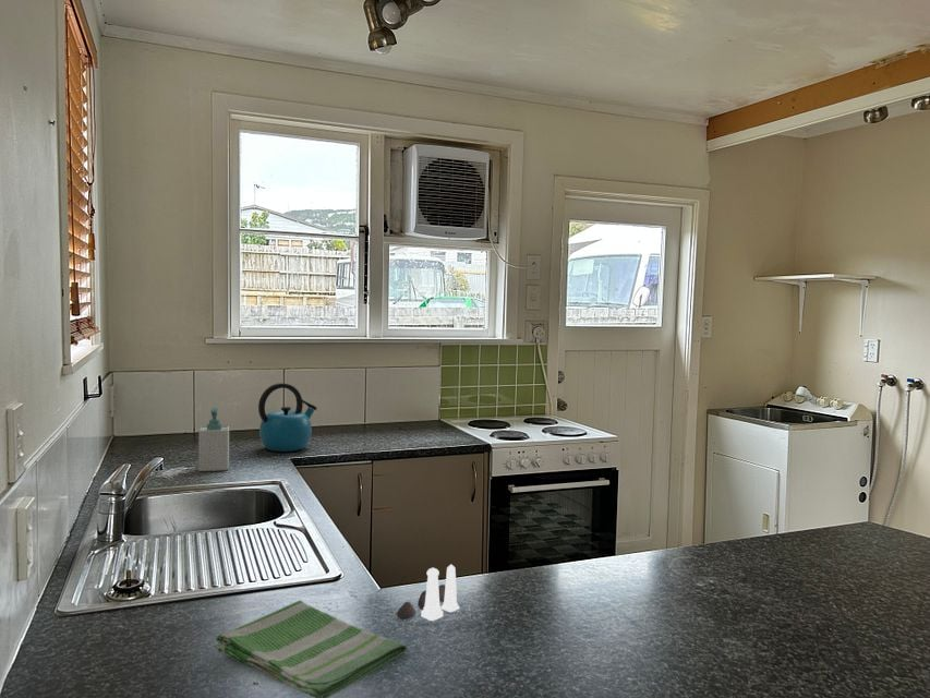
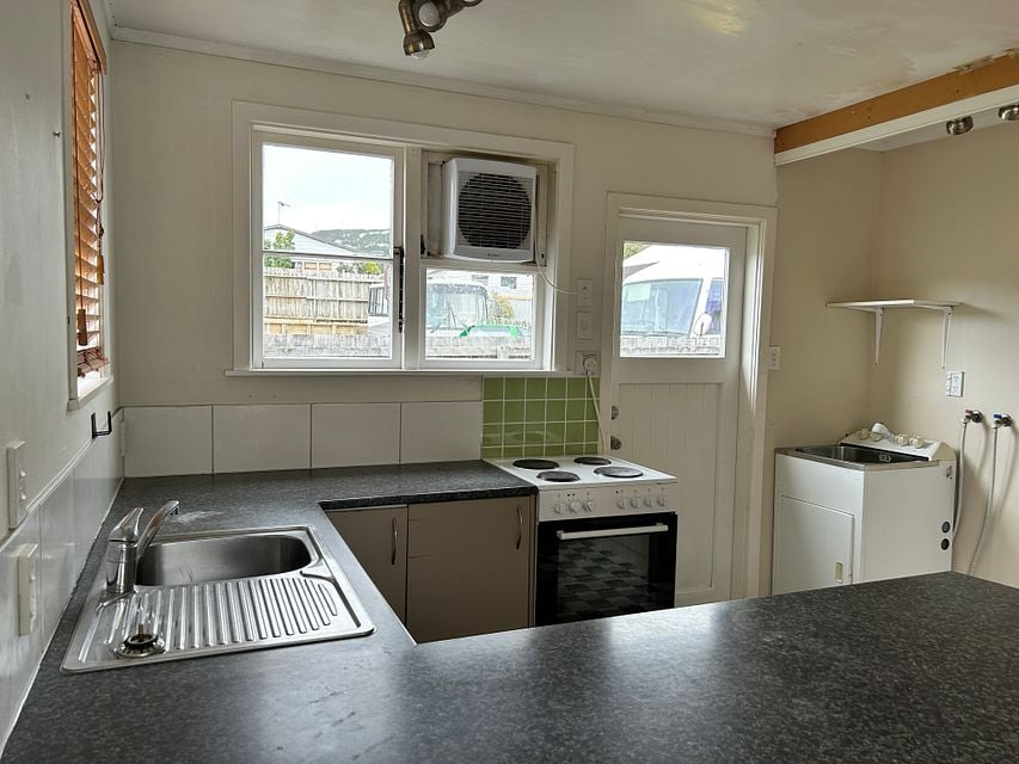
- dish towel (309, 643)
- soap bottle (214, 438)
- kettle (288, 416)
- salt and pepper shaker set (431, 586)
